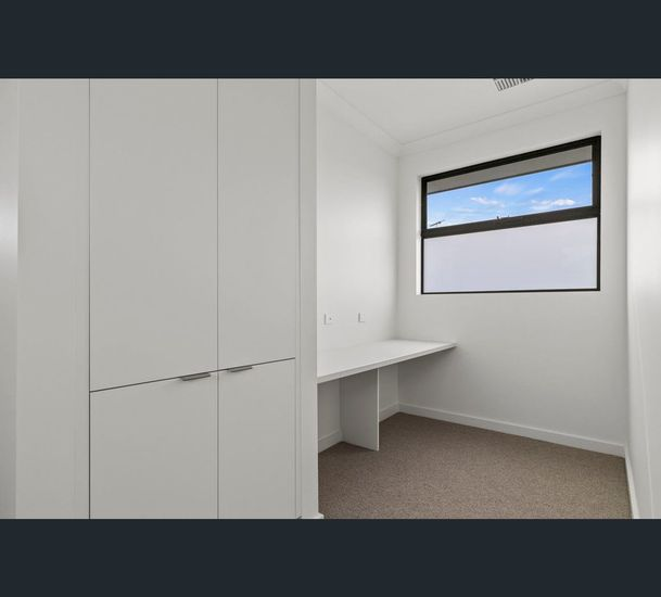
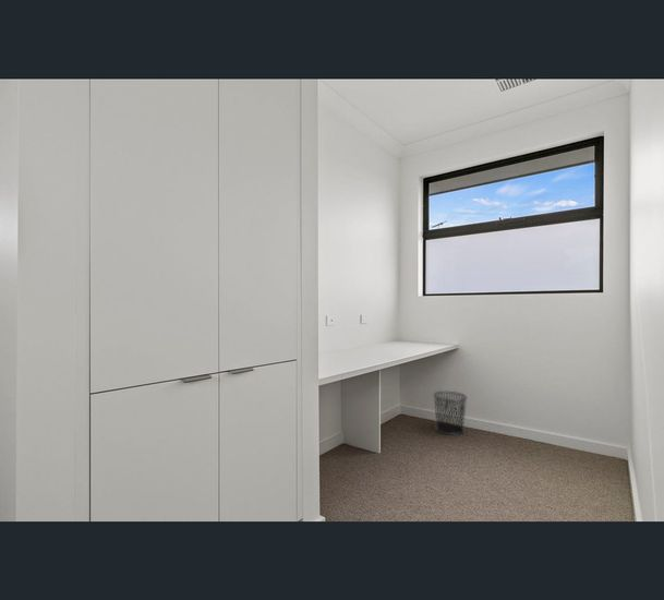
+ waste bin (450, 412)
